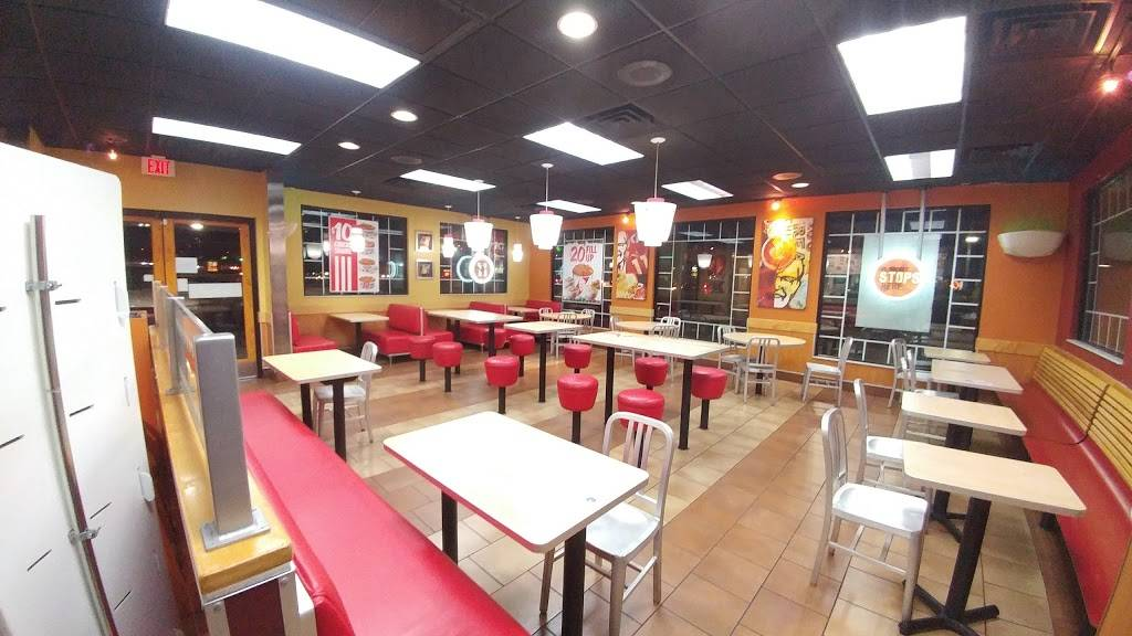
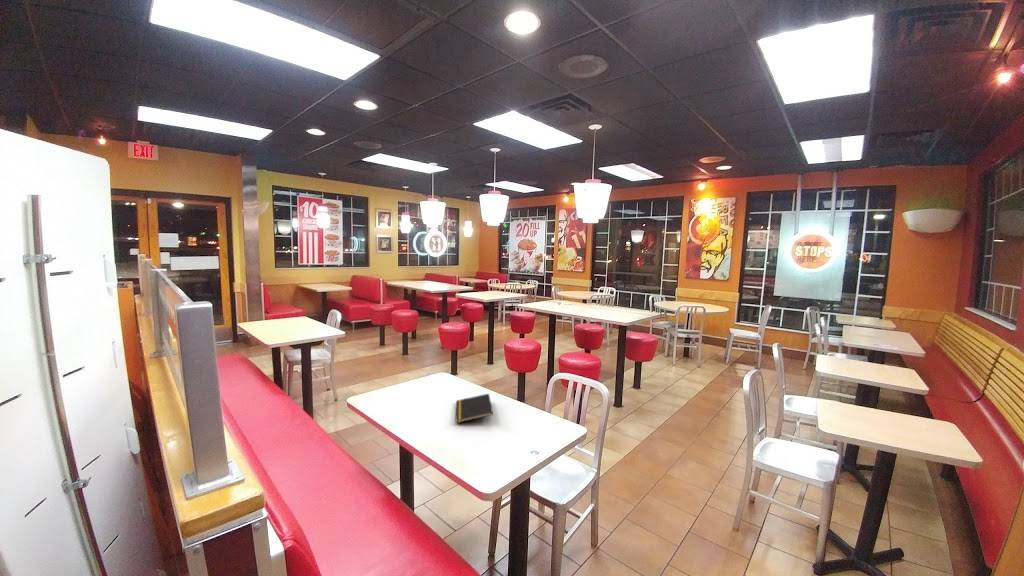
+ notepad (473, 407)
